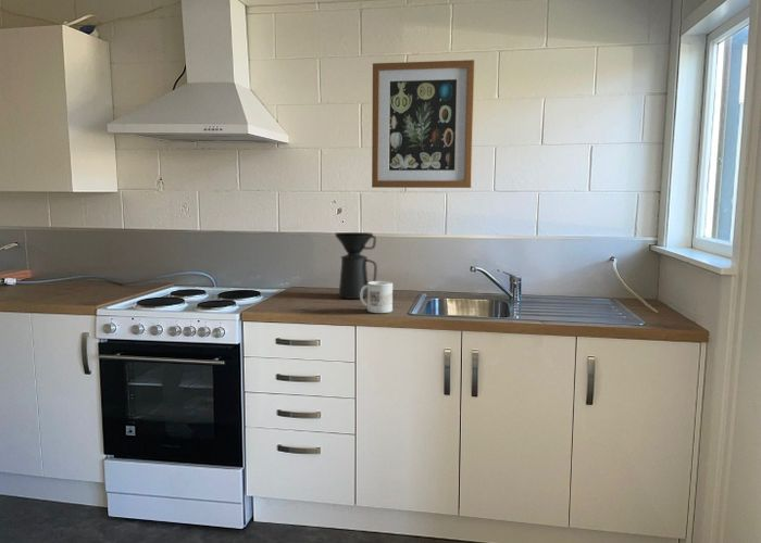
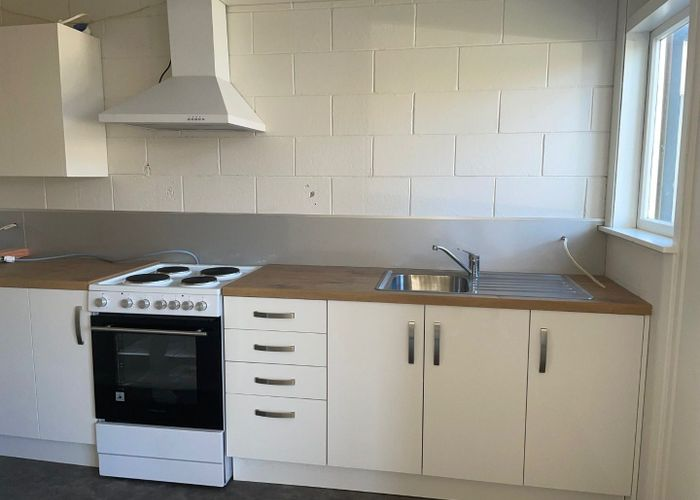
- mug (377, 296)
- wall art (422, 125)
- coffee maker (353, 265)
